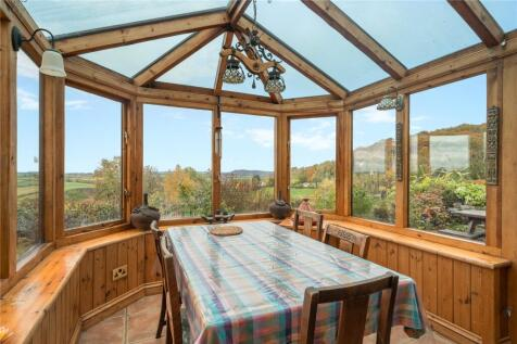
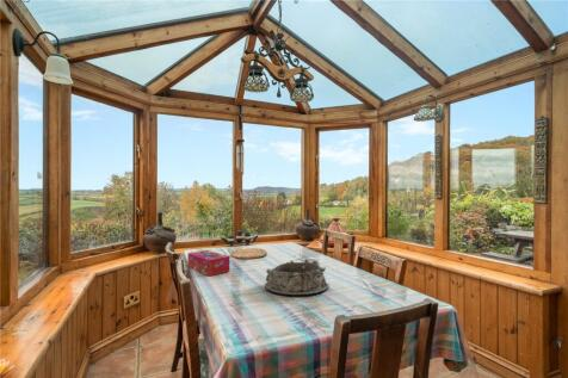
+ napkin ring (297, 275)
+ tissue box (208, 261)
